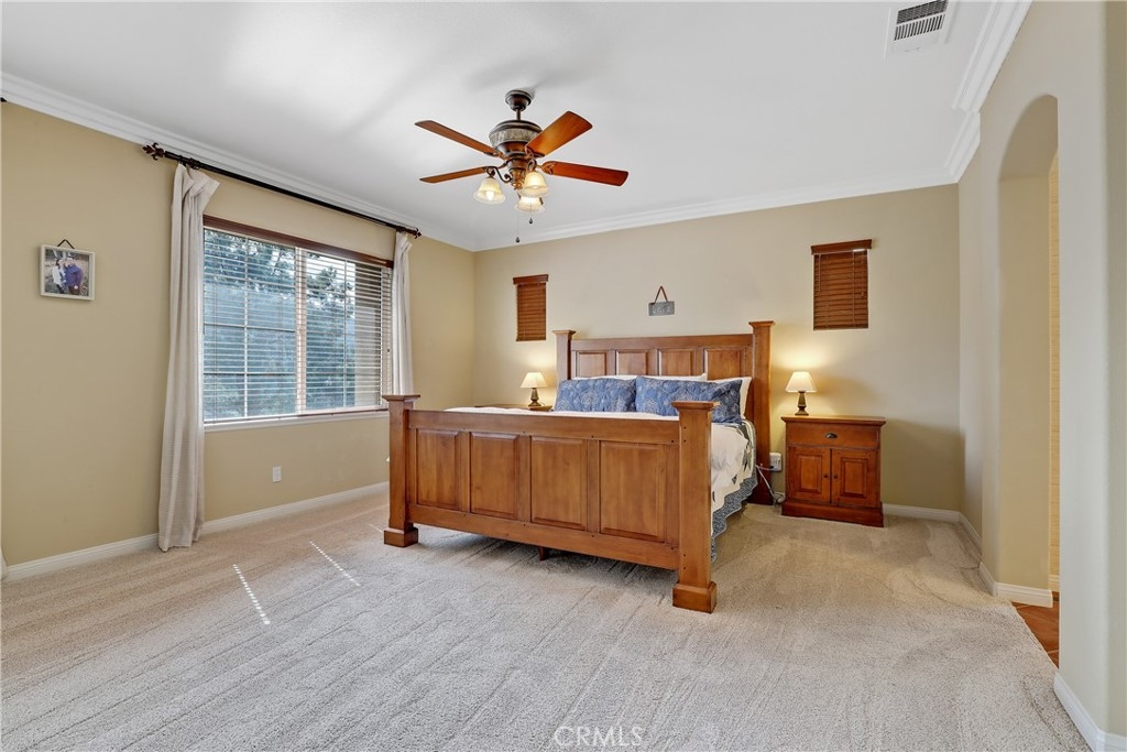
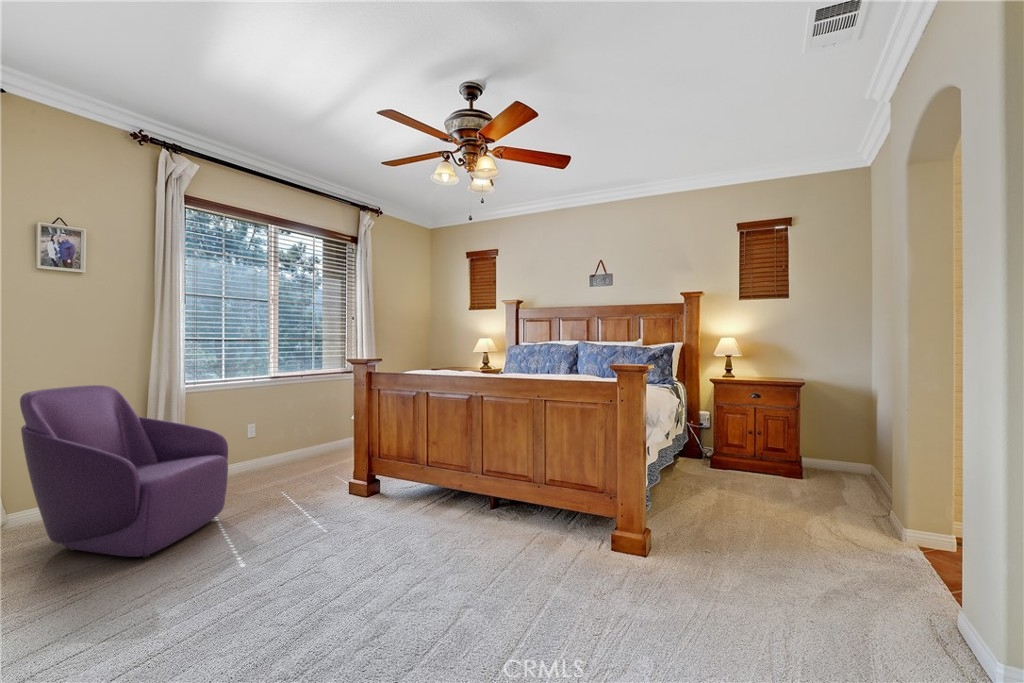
+ armchair (125, 462)
